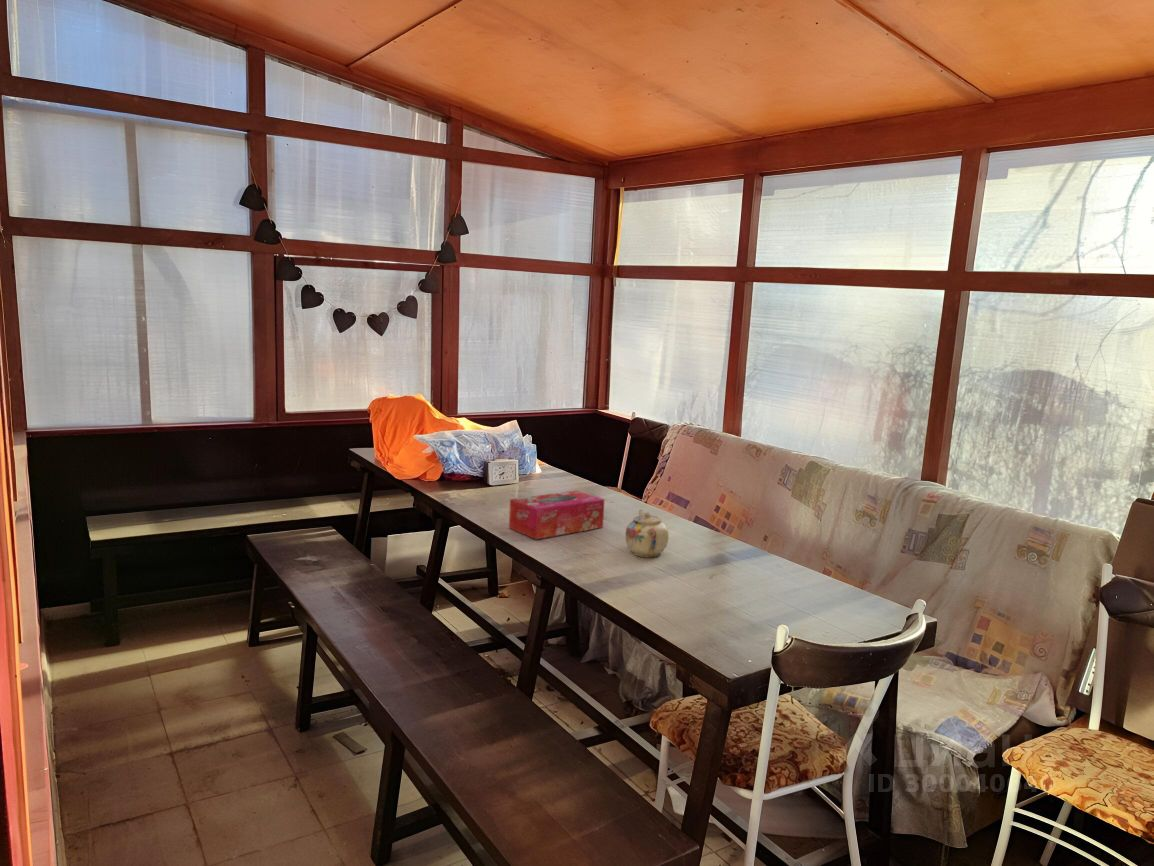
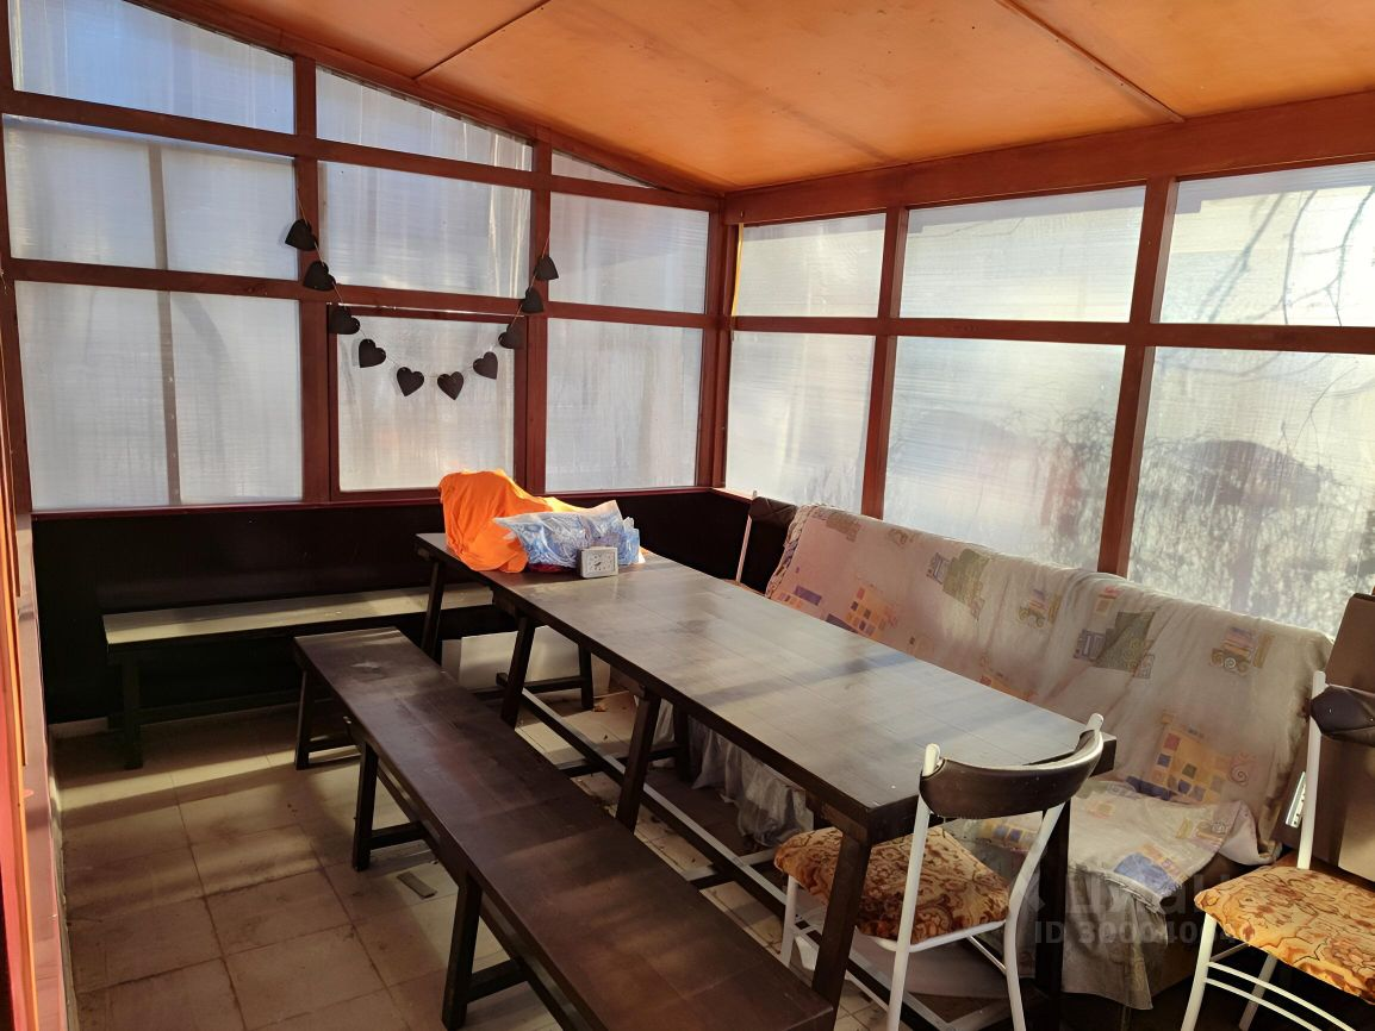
- teapot (645, 532)
- tissue box (557, 513)
